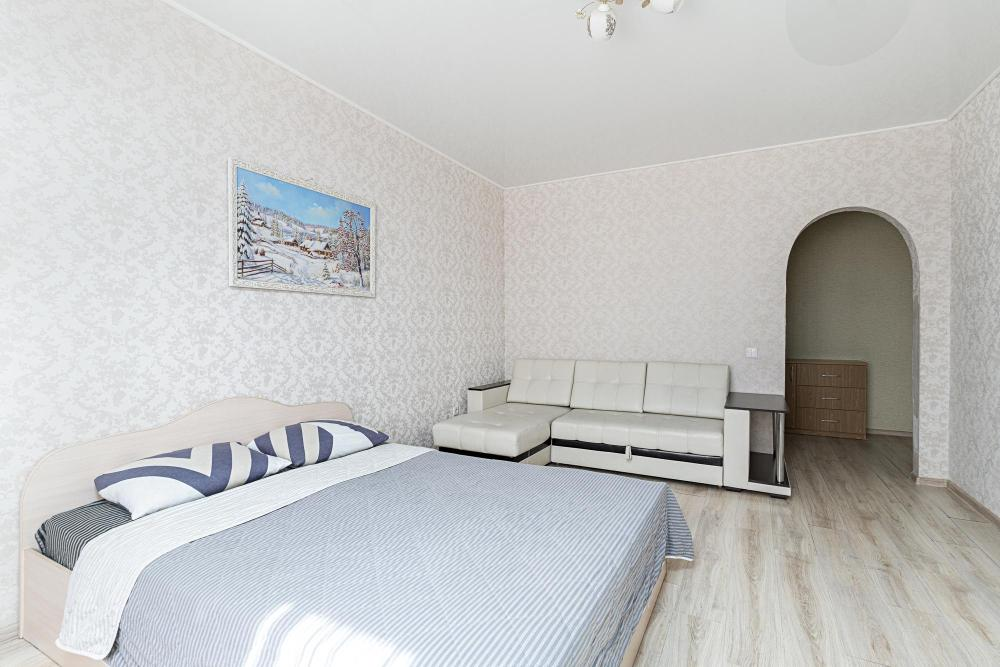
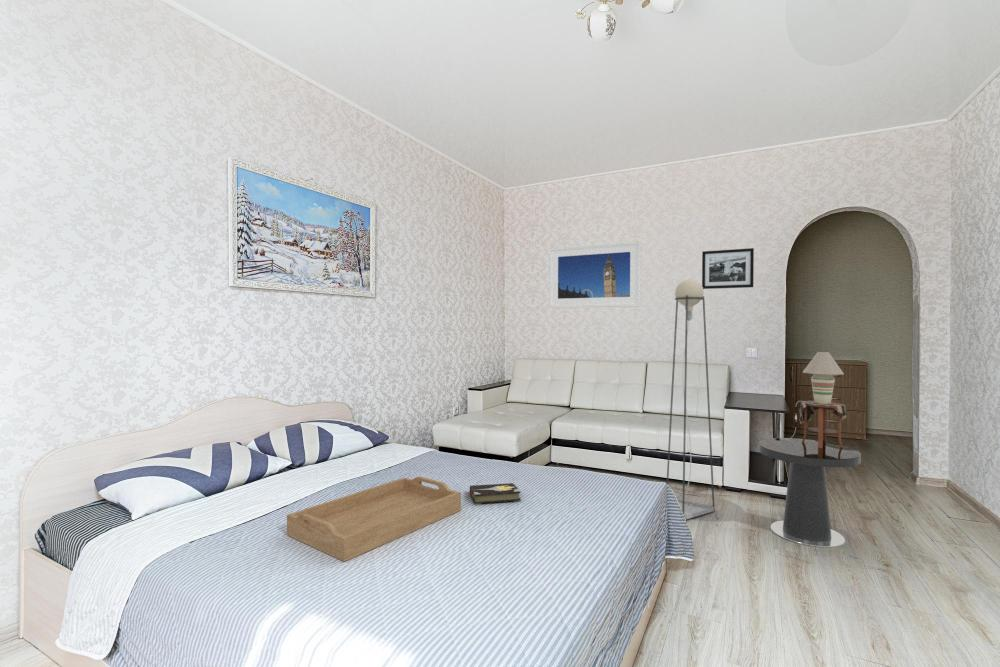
+ serving tray (379, 509)
+ picture frame (727, 269)
+ floor lamp (707, 393)
+ table lamp (814, 397)
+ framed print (593, 276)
+ side table (806, 490)
+ hardback book (494, 492)
